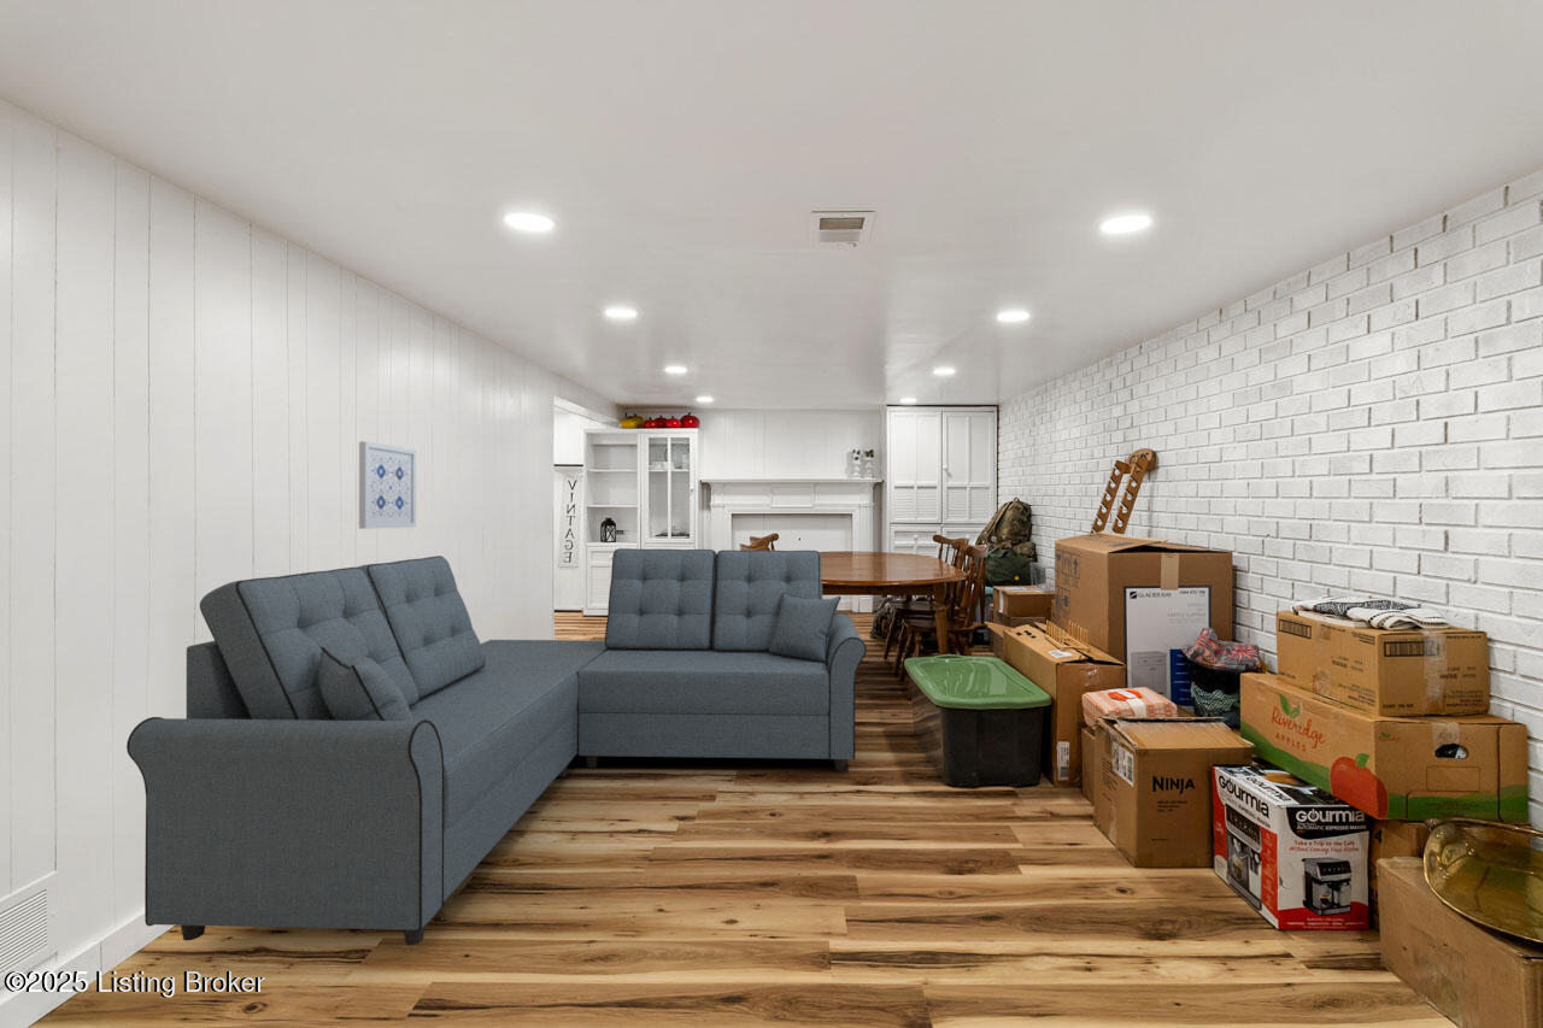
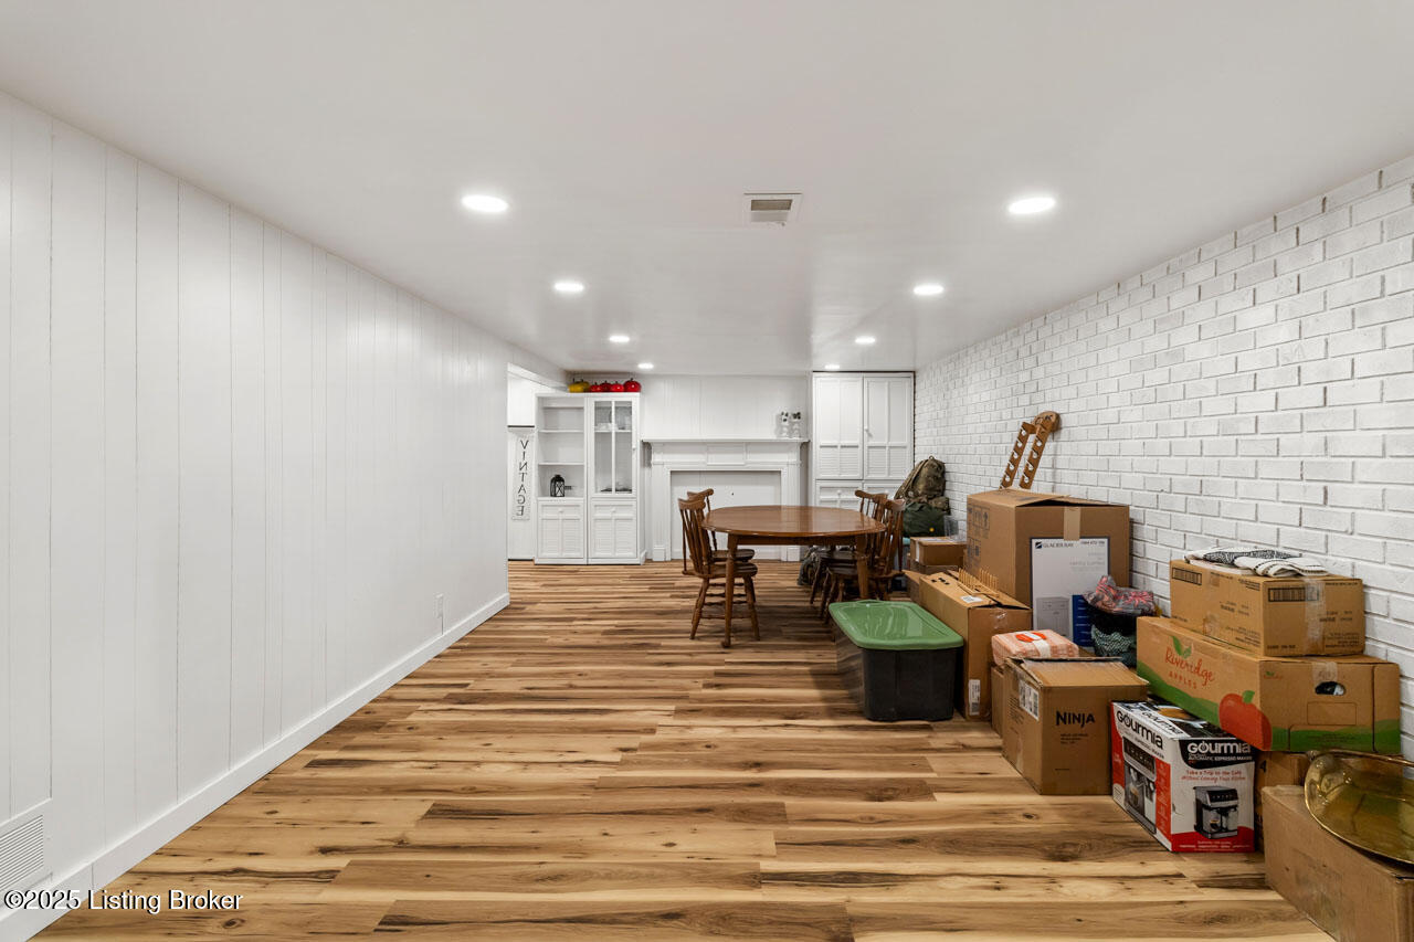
- sofa (622, 679)
- wall art (388, 487)
